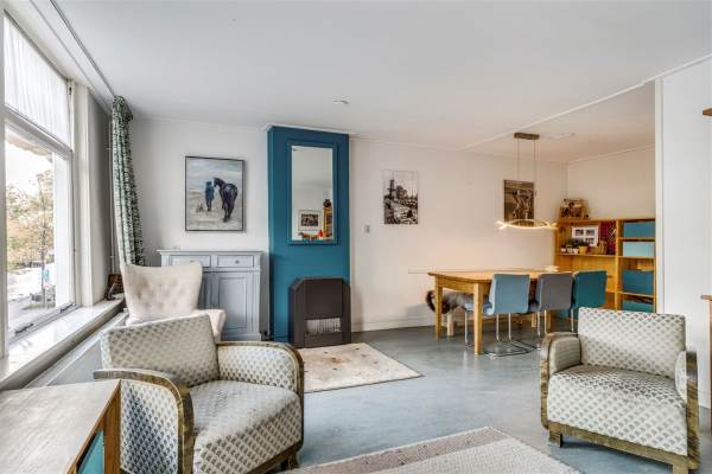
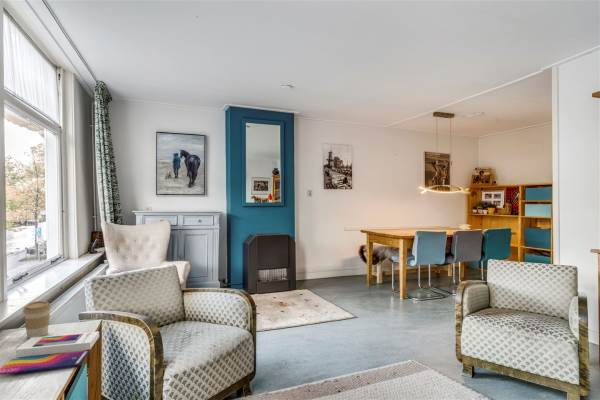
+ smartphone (53, 351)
+ coffee cup (37, 318)
